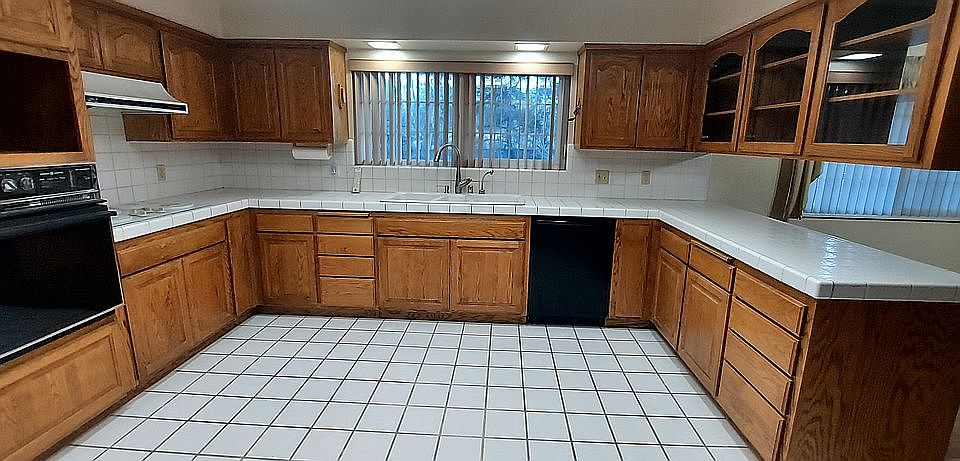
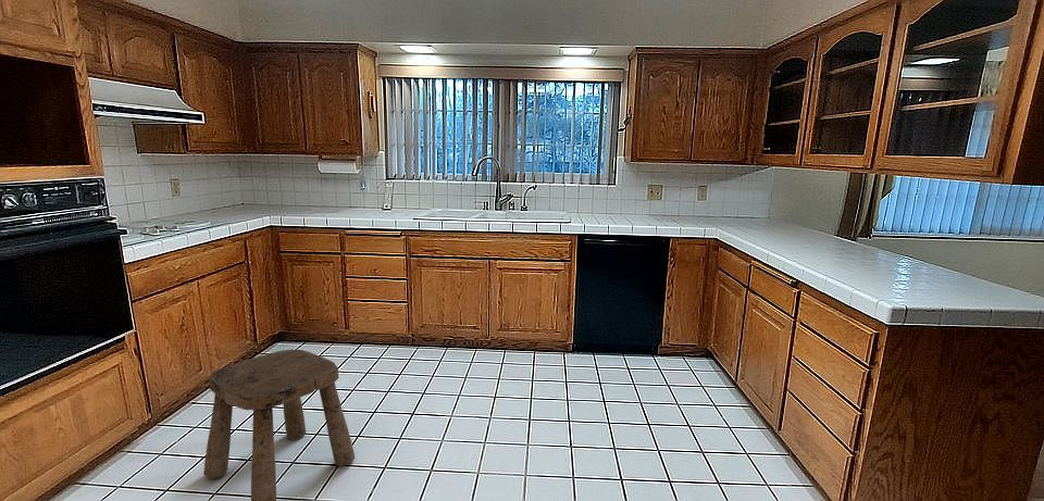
+ stool (284, 417)
